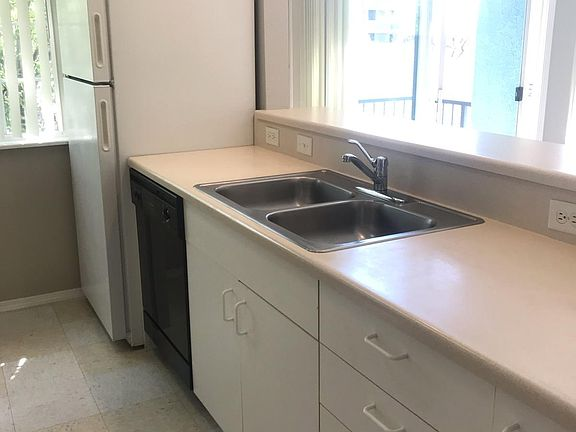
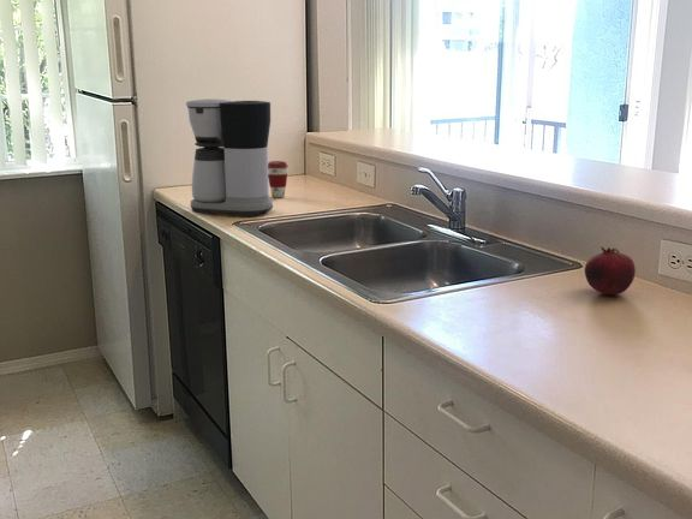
+ coffee maker (232, 155)
+ coffee cup (278, 179)
+ fruit (610, 269)
